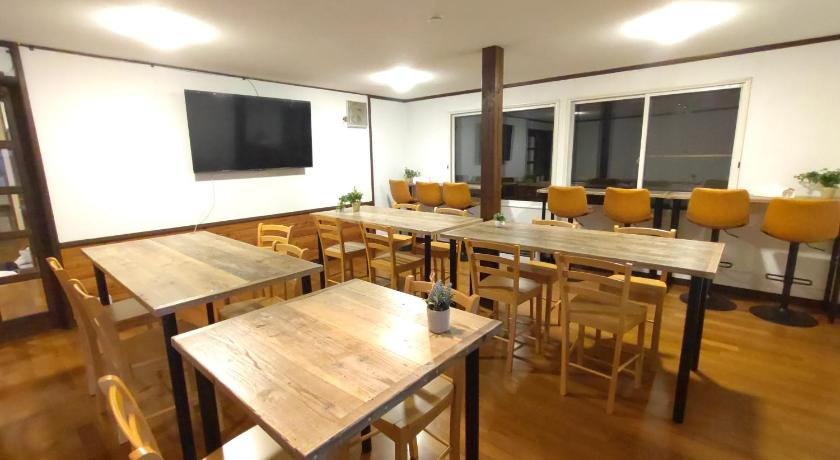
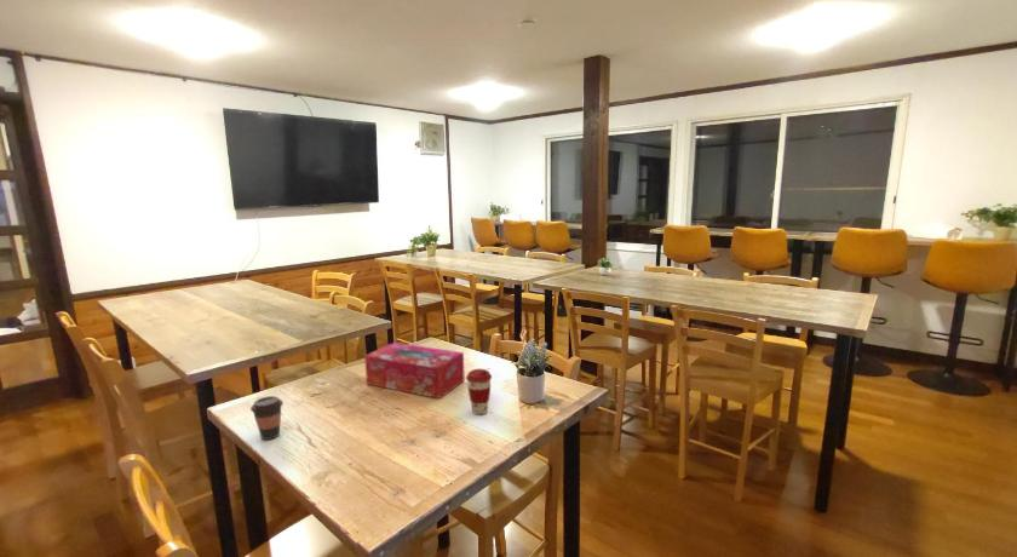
+ tissue box (414, 368)
+ coffee cup (268, 418)
+ coffee cup (479, 391)
